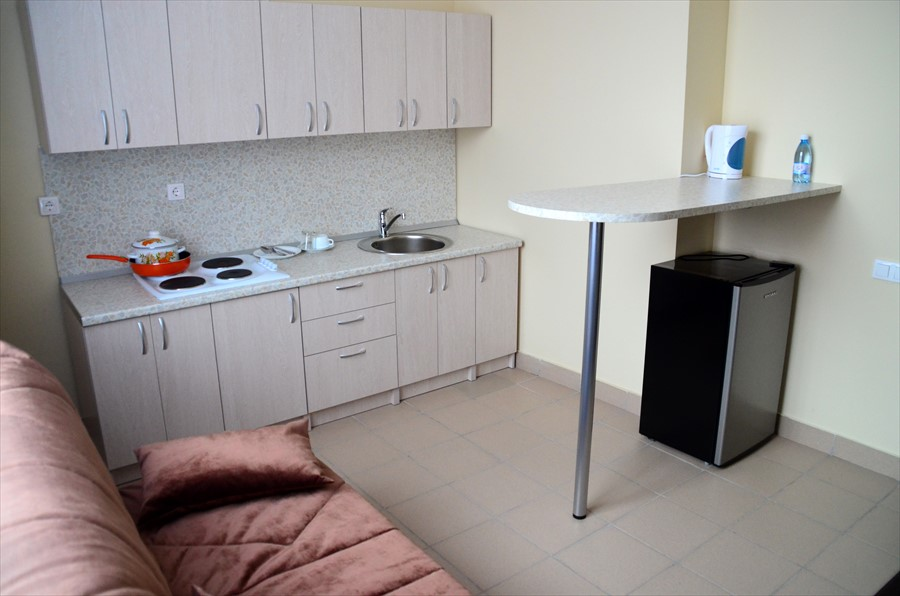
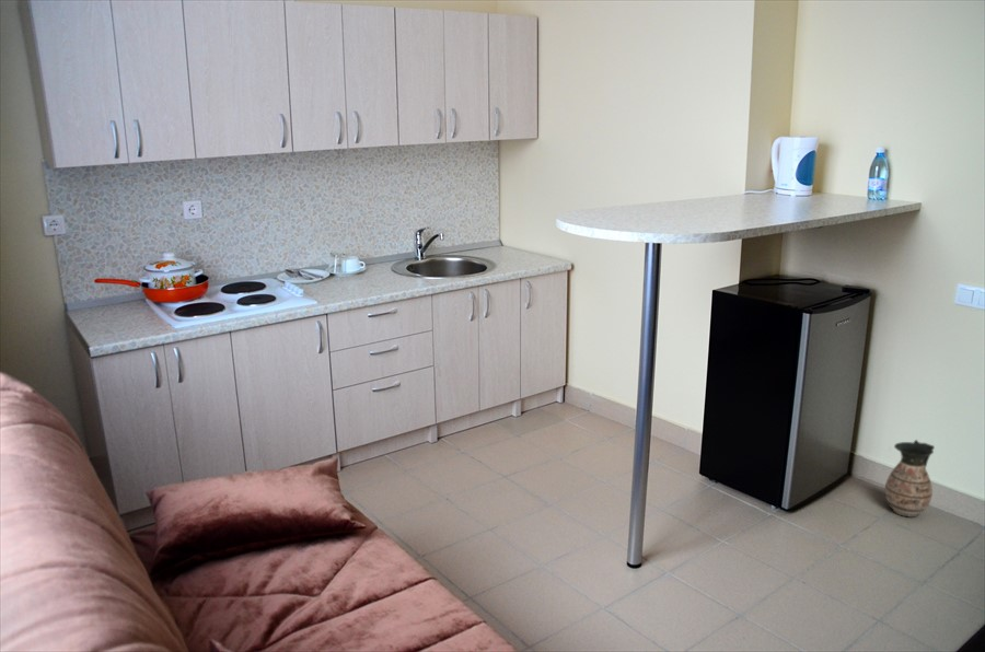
+ ceramic jug (909, 478)
